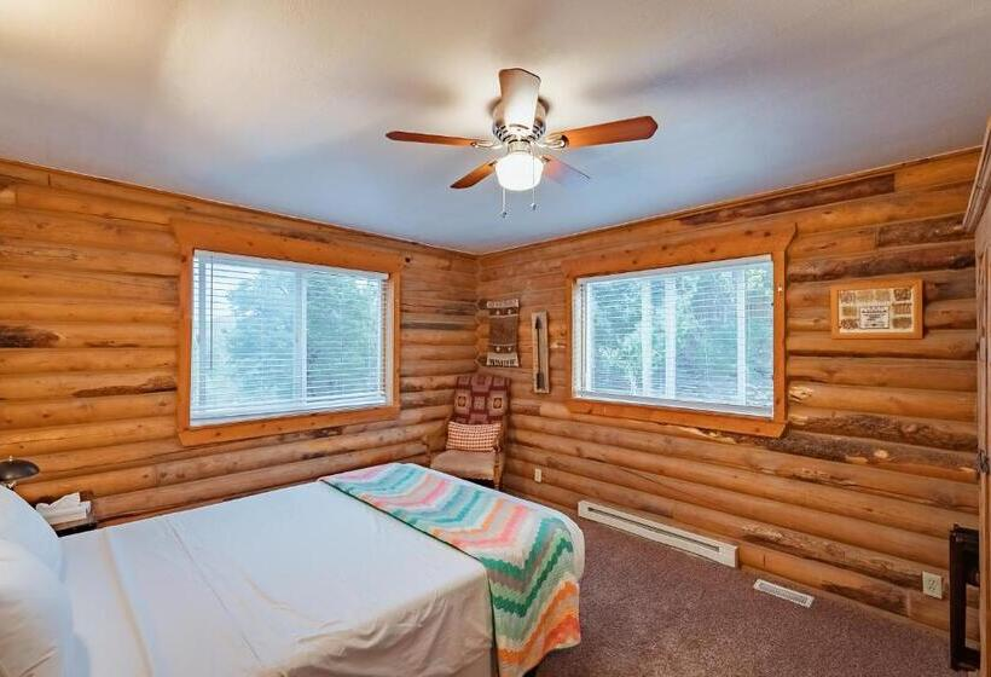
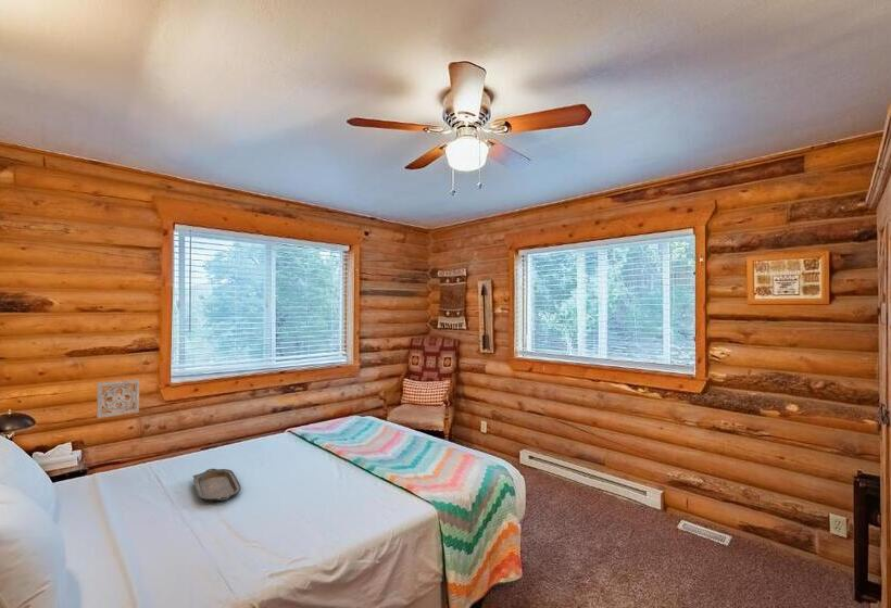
+ wall ornament (117, 397)
+ serving tray (216, 484)
